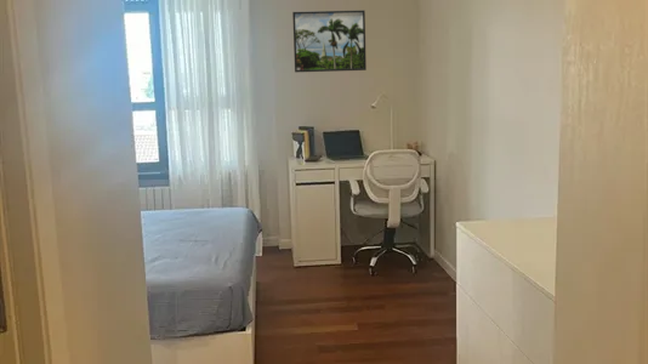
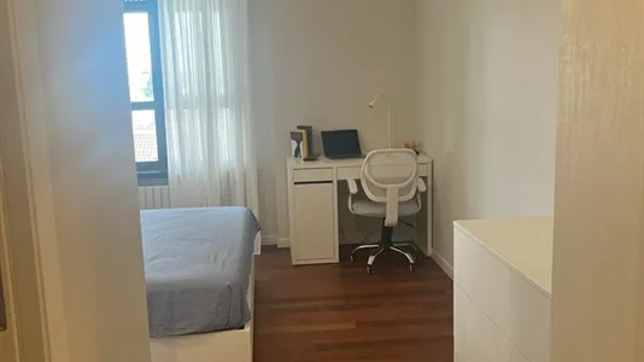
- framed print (329, 41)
